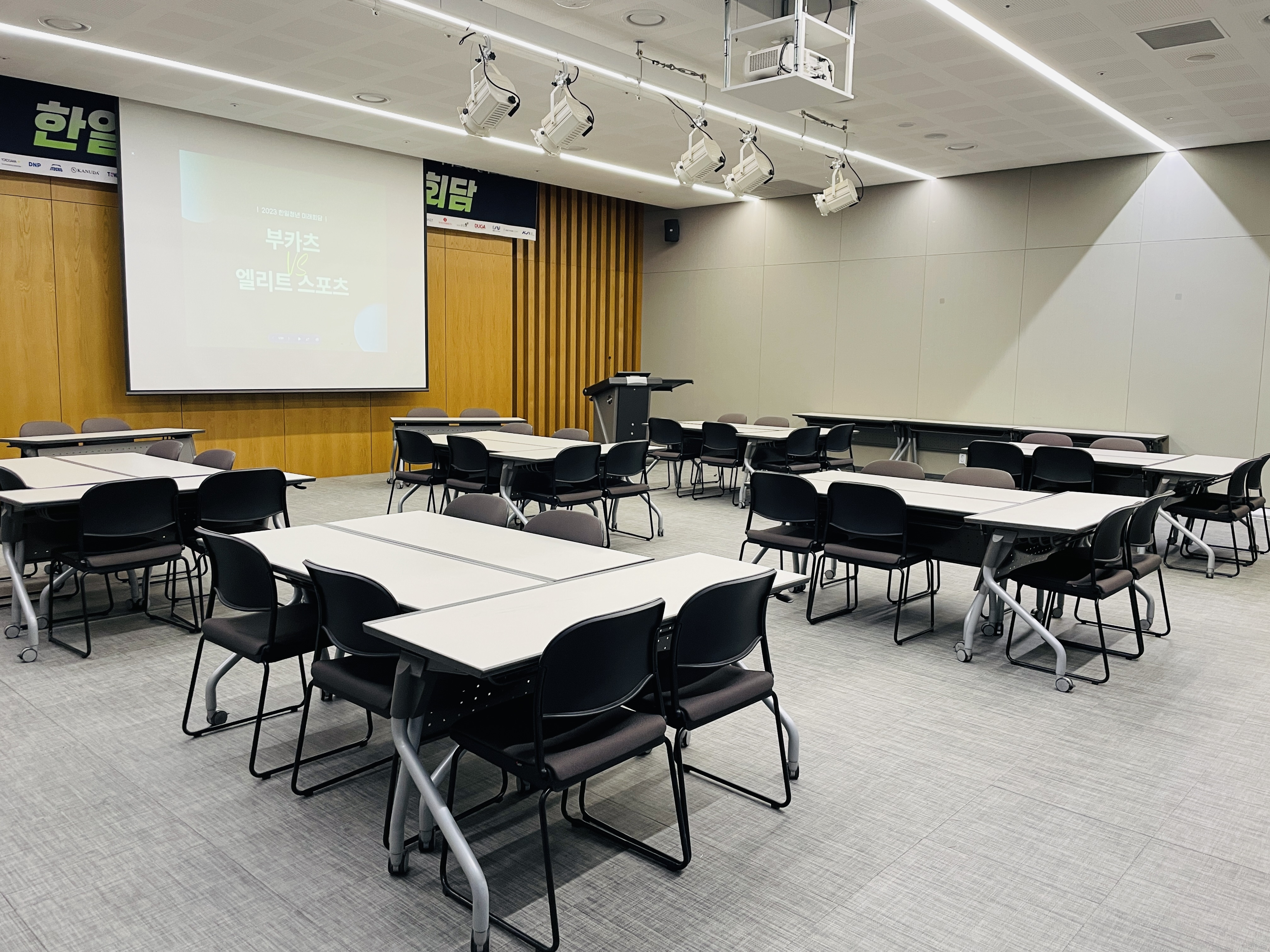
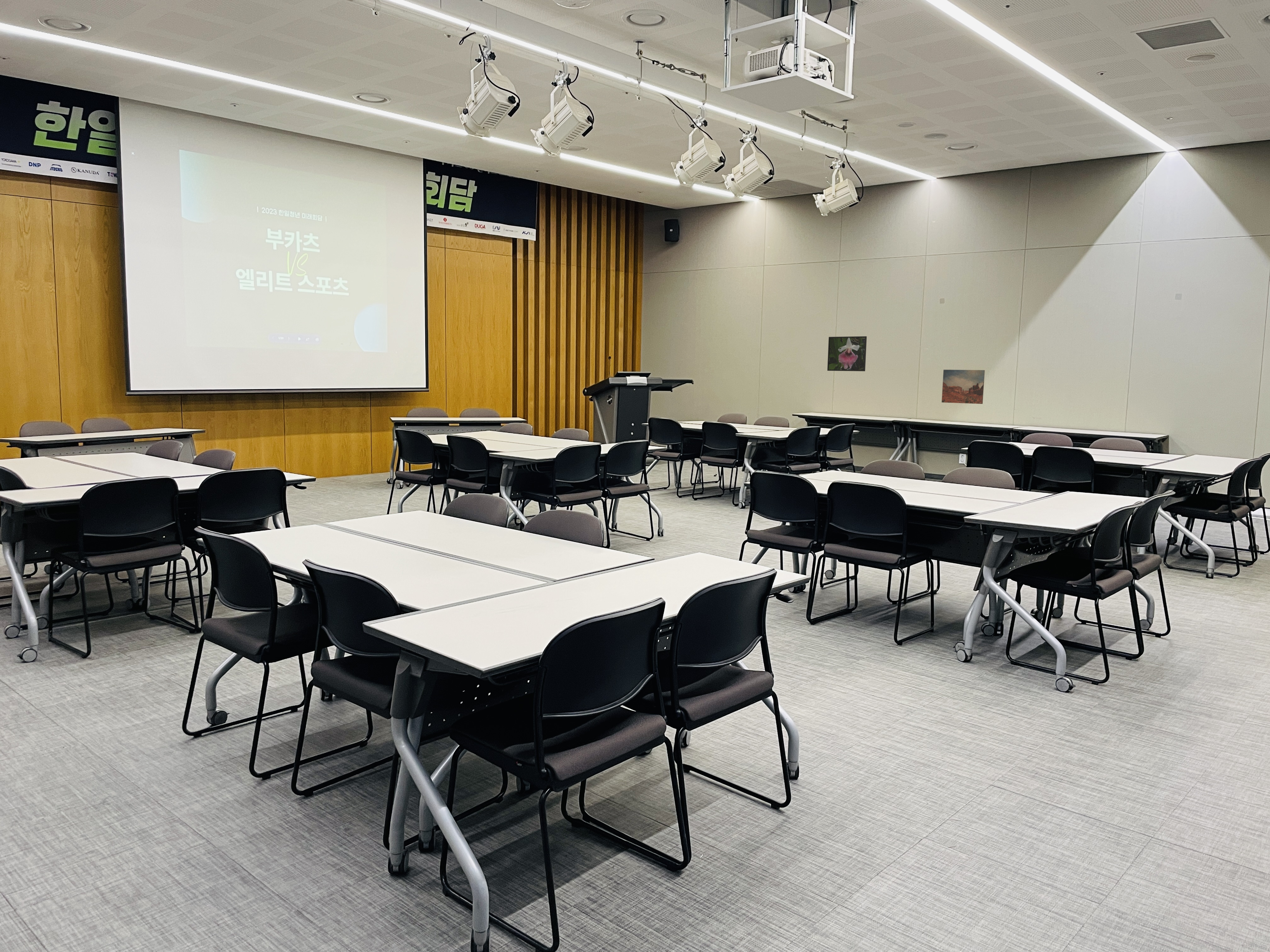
+ wall art (963, 386)
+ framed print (847, 354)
